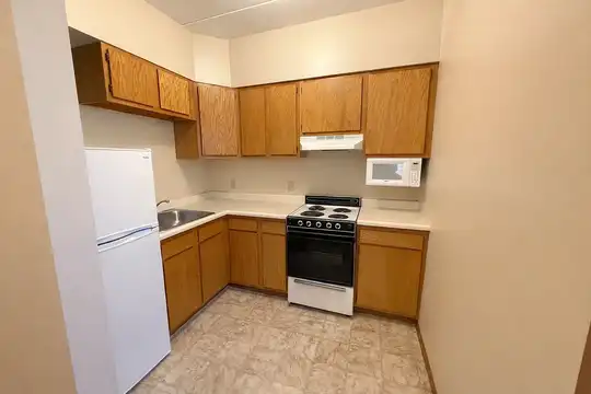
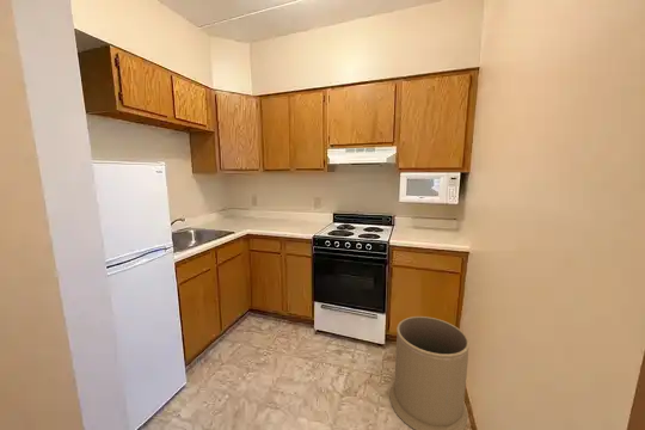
+ trash can (429, 368)
